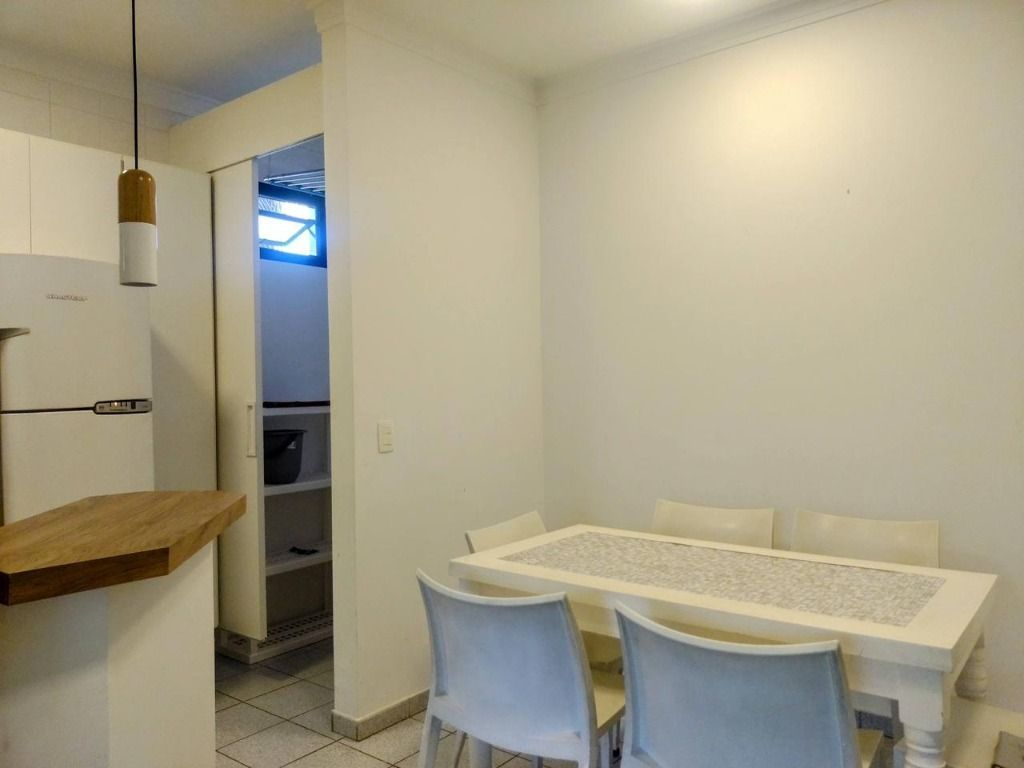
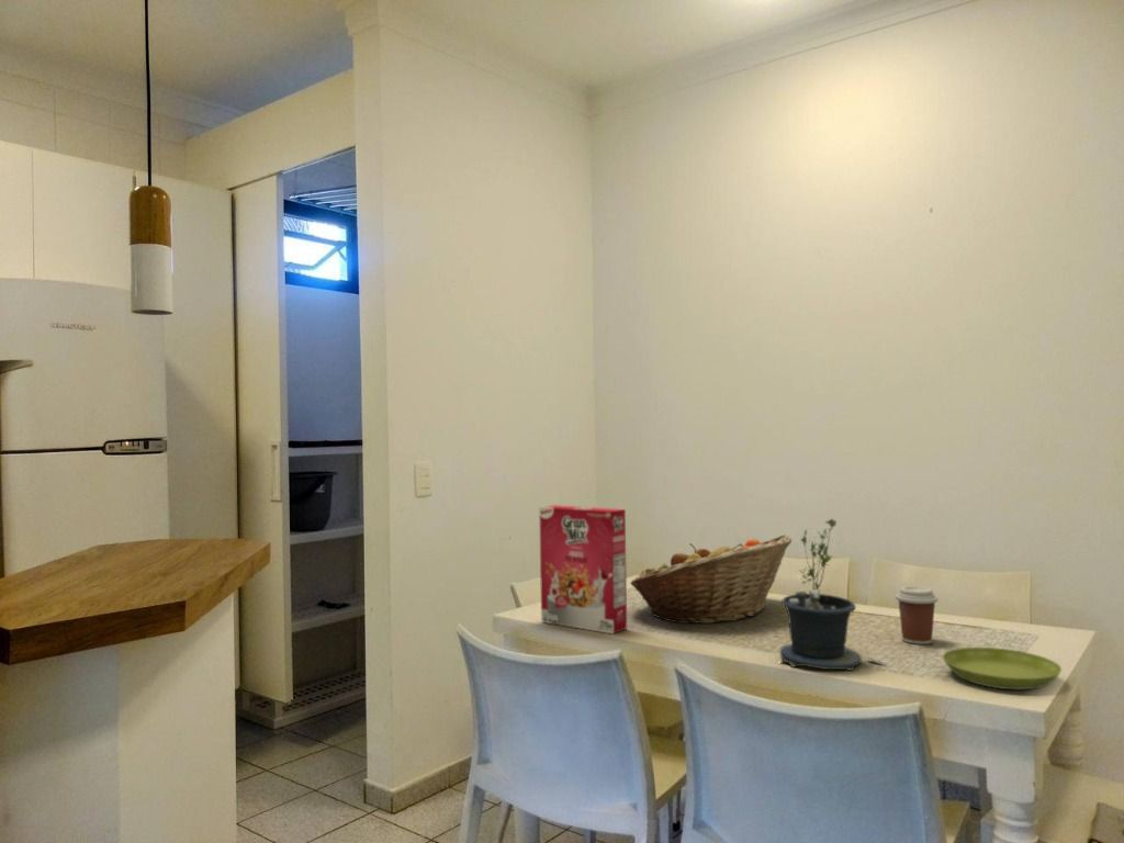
+ saucer (1000, 668)
+ cereal box (582, 566)
+ coffee cup (917, 614)
+ fruit basket (712, 573)
+ potted plant (819, 589)
